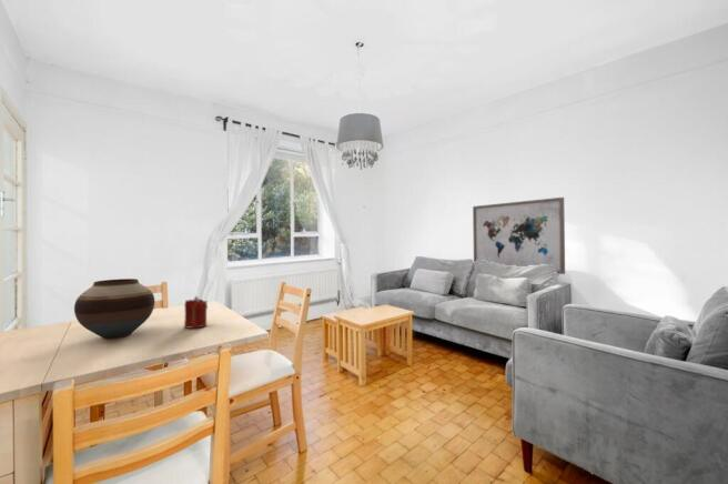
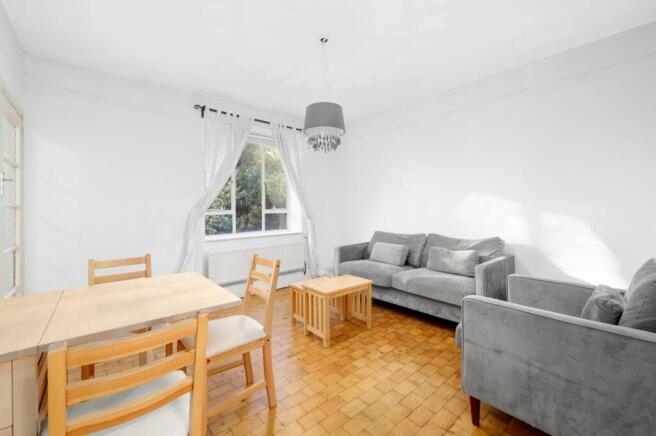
- wall art (514, 236)
- candle (195, 311)
- vase (117, 307)
